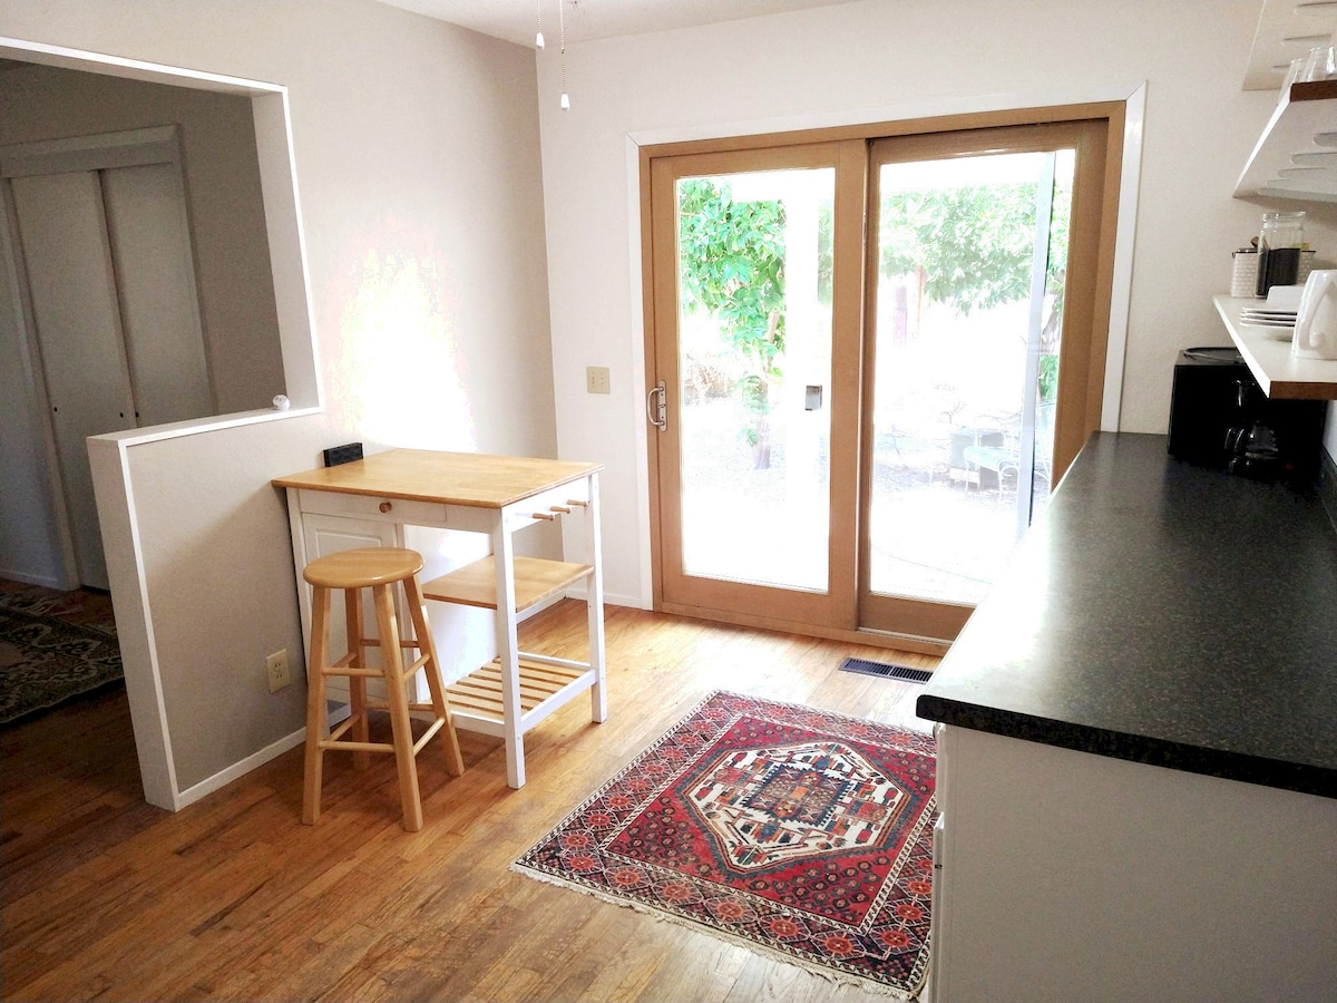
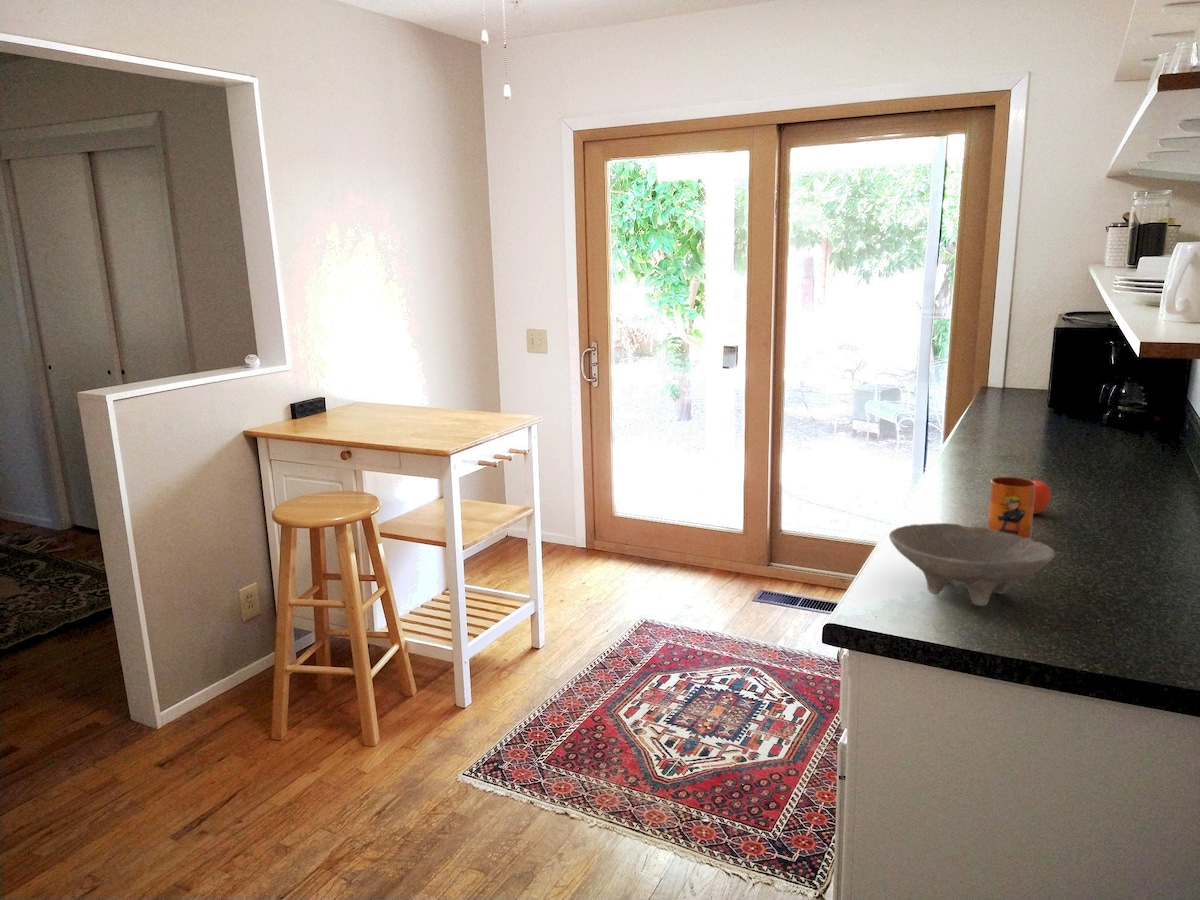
+ mug (1011, 508)
+ apple (1035, 494)
+ bowl (968, 565)
